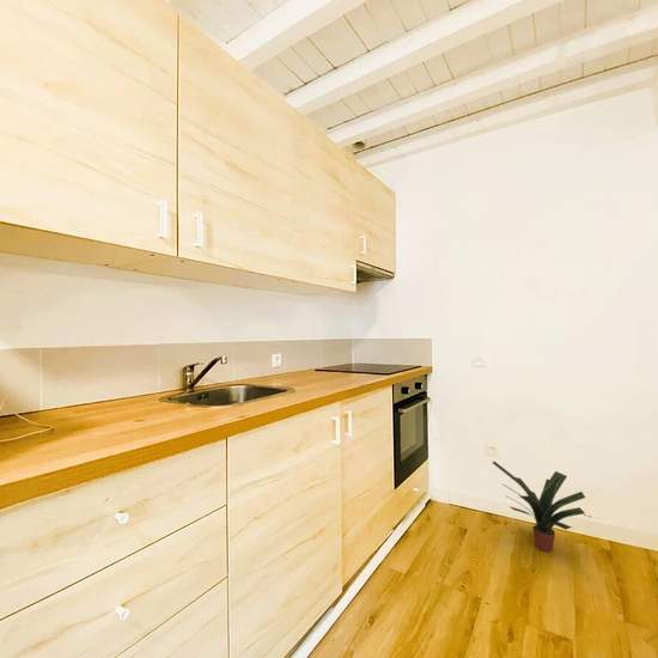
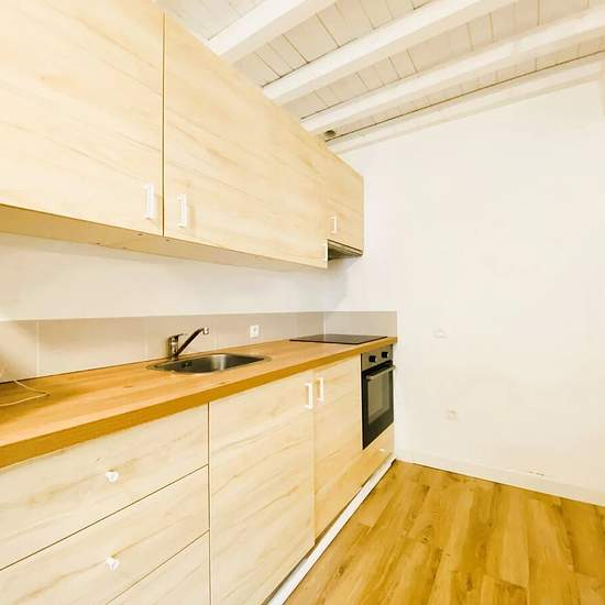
- potted plant (537, 506)
